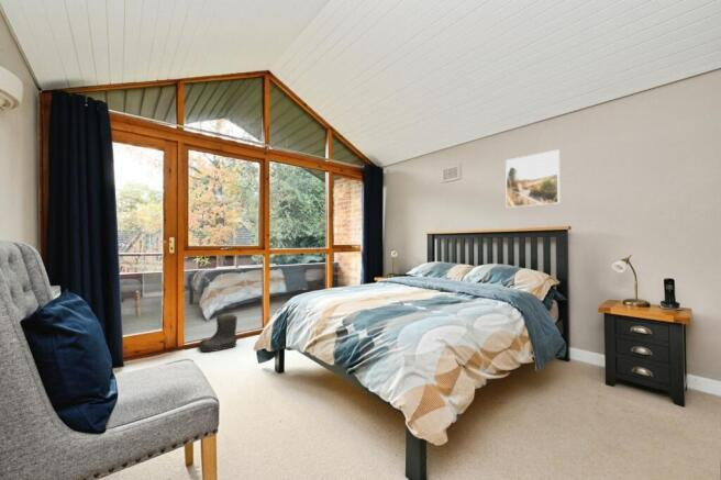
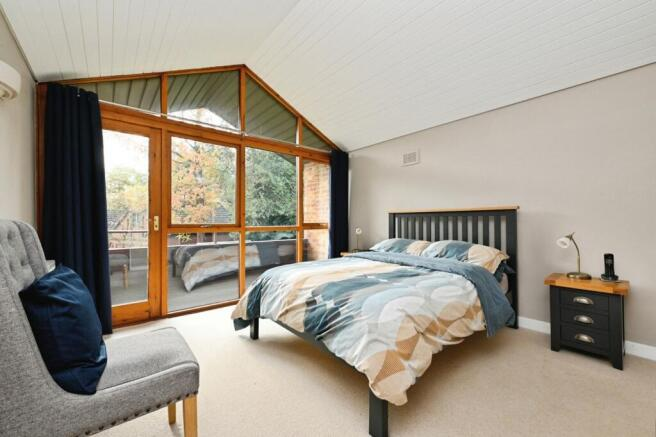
- boots (218, 332)
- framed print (531, 180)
